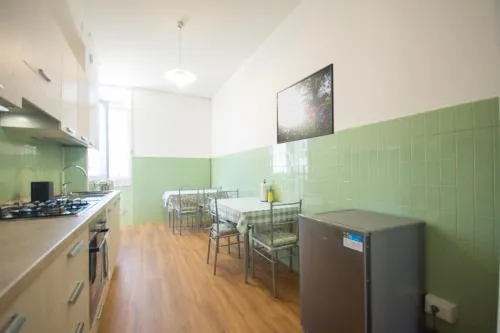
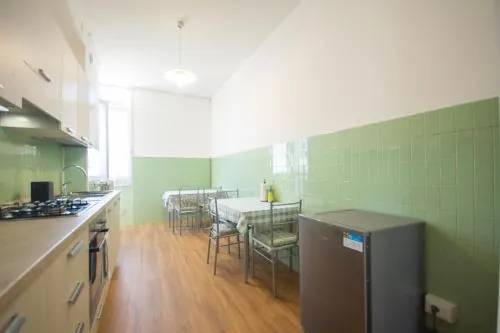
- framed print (300, 110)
